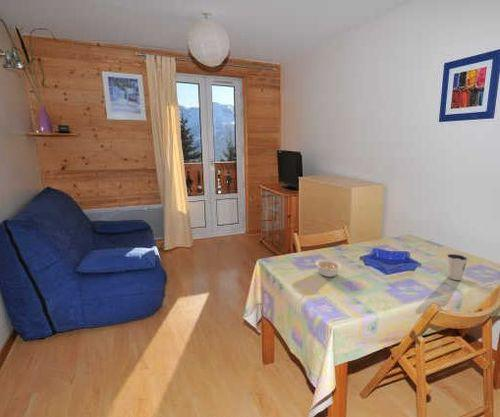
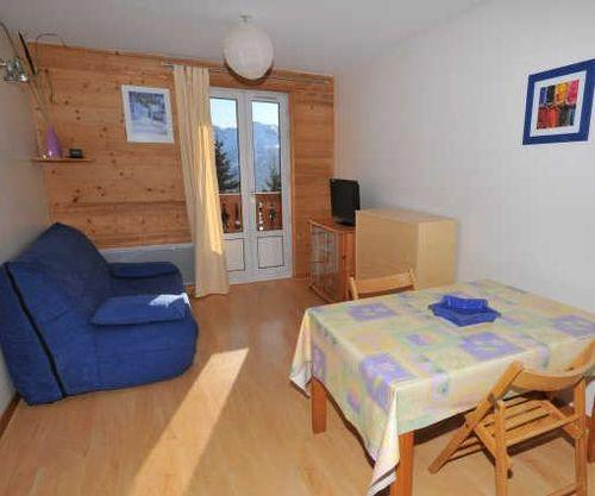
- dixie cup (455, 267)
- legume (328, 268)
